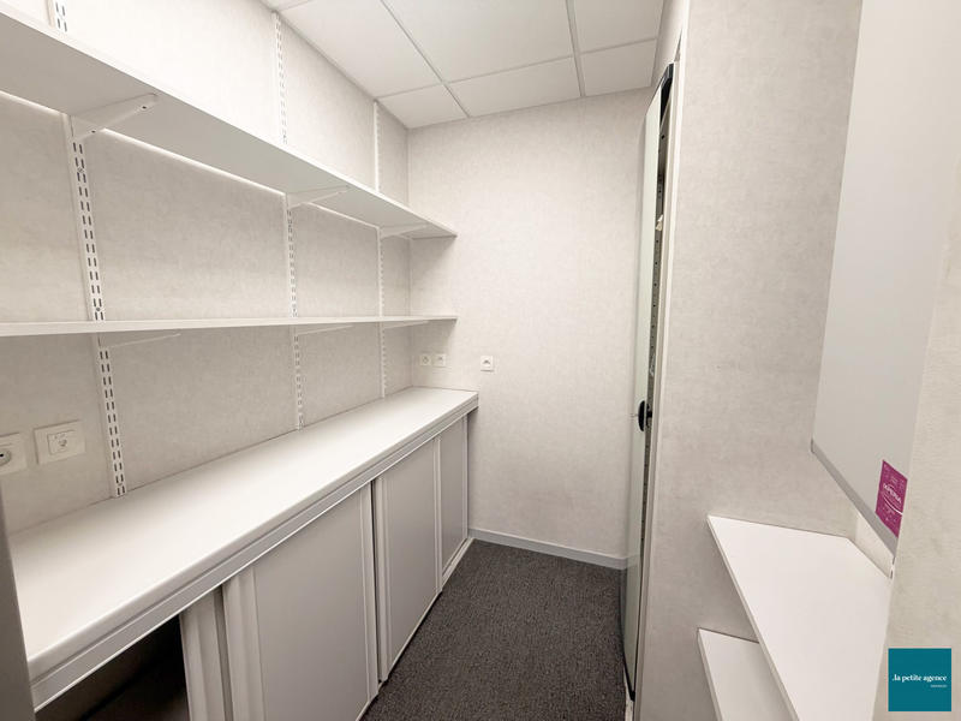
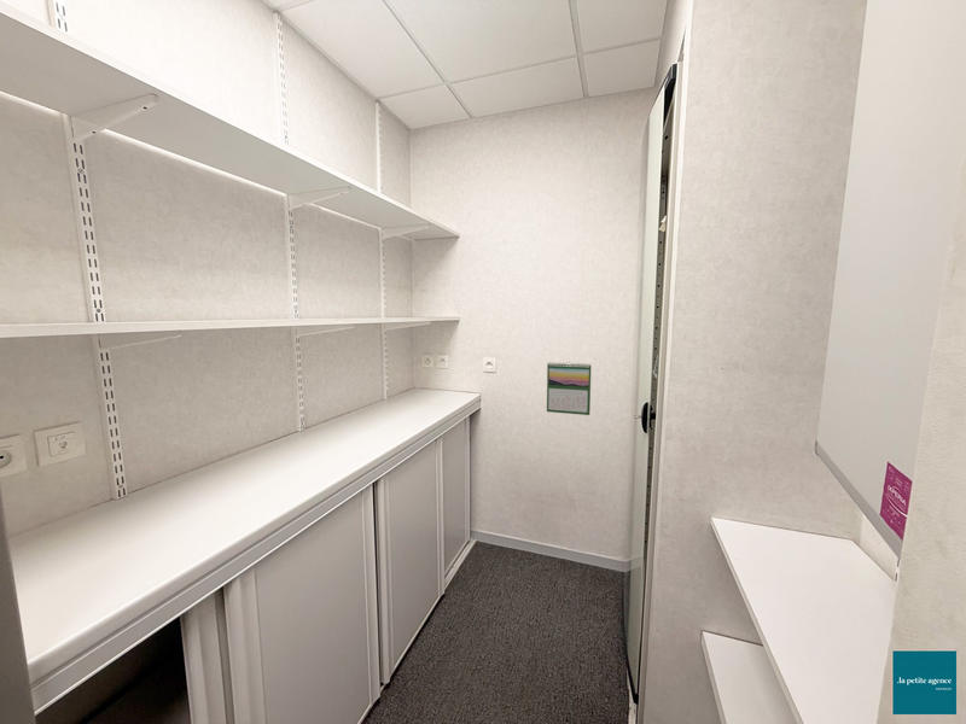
+ calendar (568, 387)
